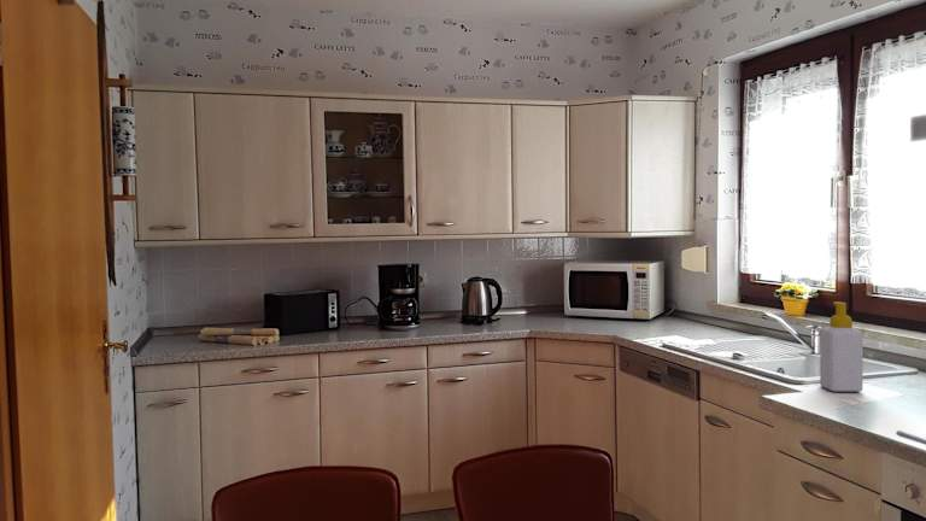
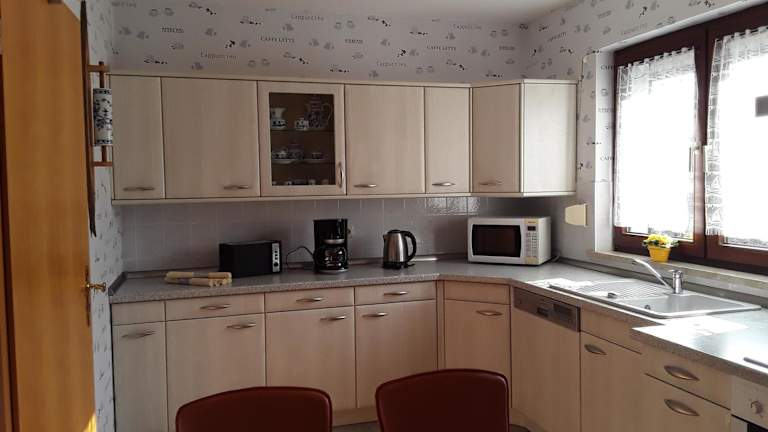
- soap bottle (840, 345)
